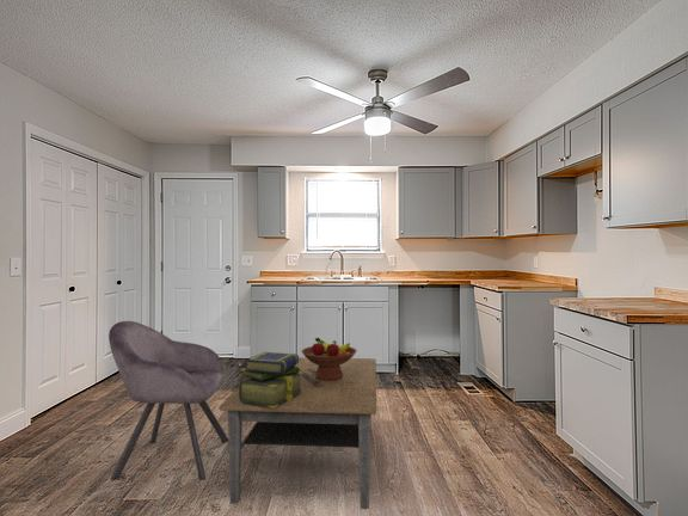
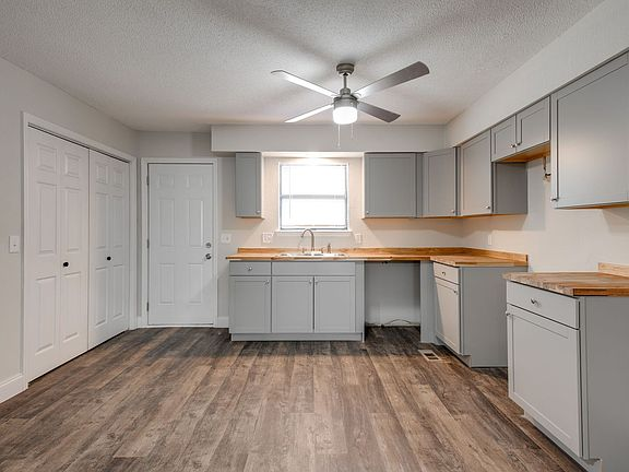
- fruit bowl (328, 358)
- chair (167, 389)
- stack of books (271, 375)
- coffee table (312, 418)
